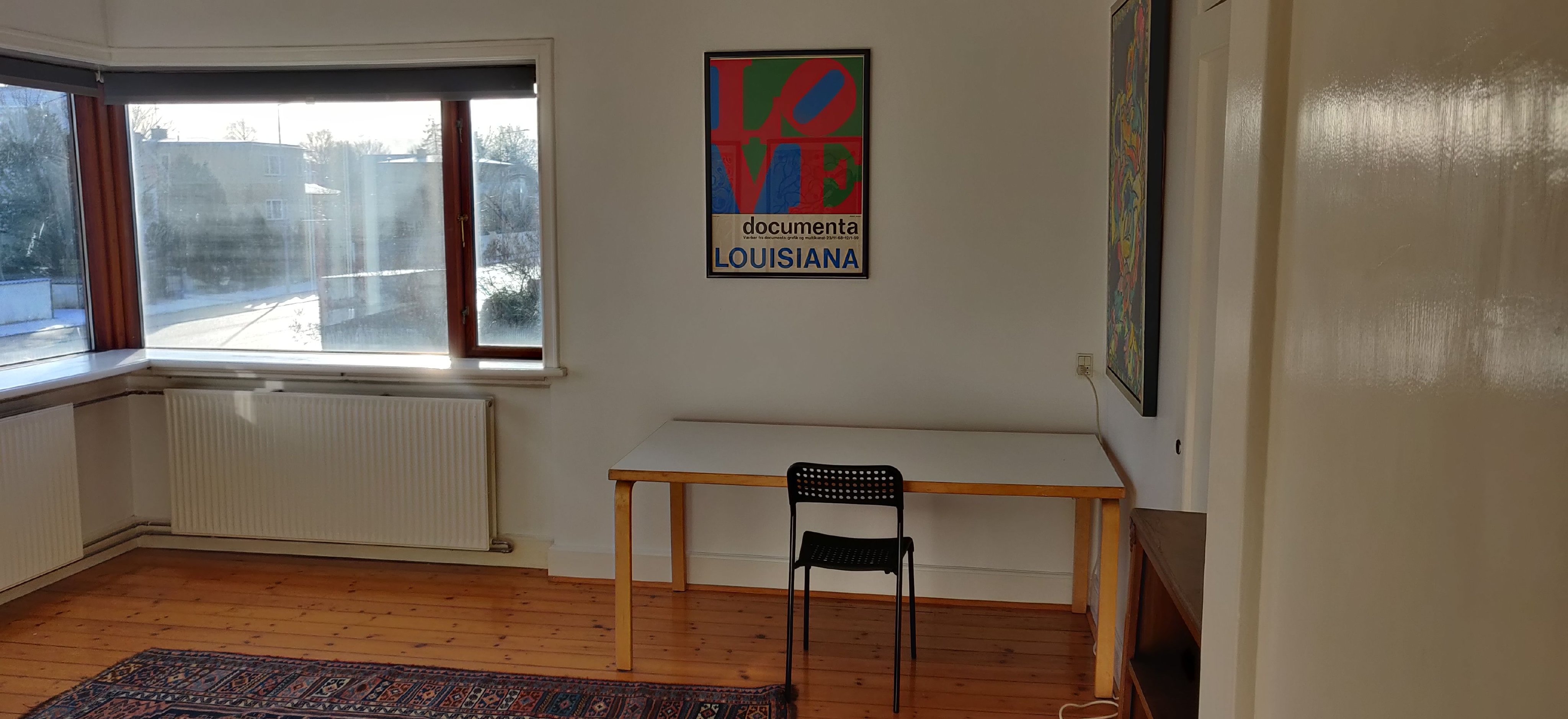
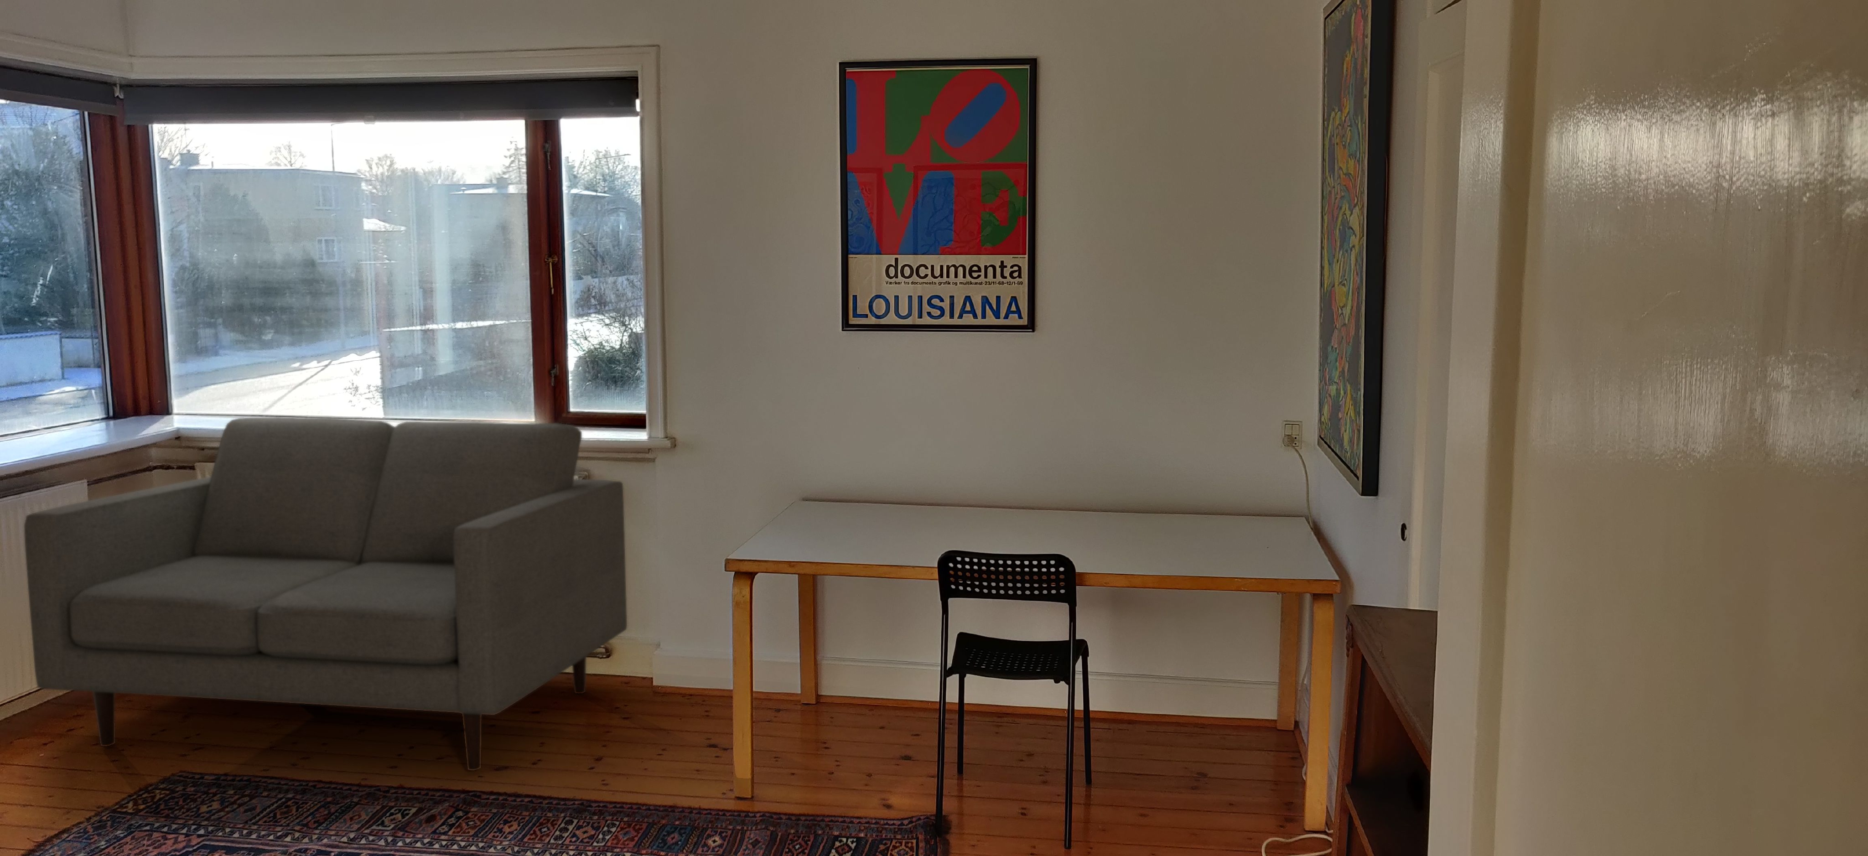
+ sofa (348, 574)
